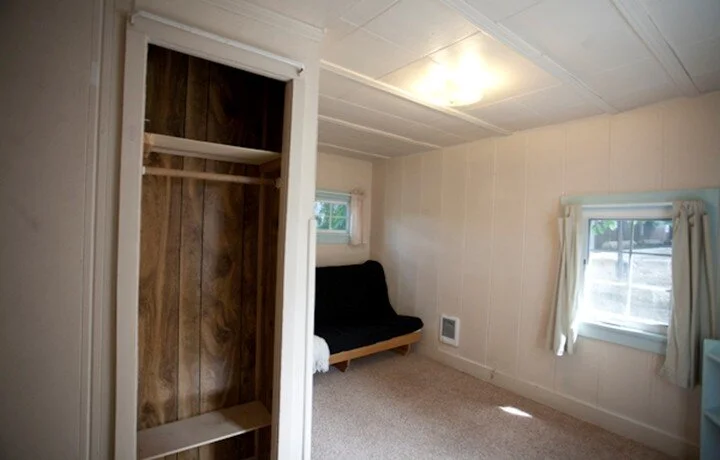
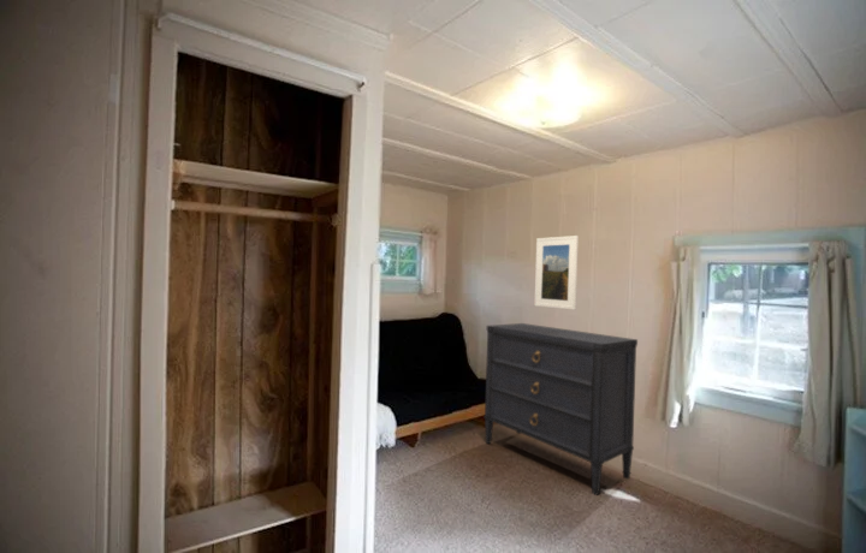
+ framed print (554, 272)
+ dresser (552, 394)
